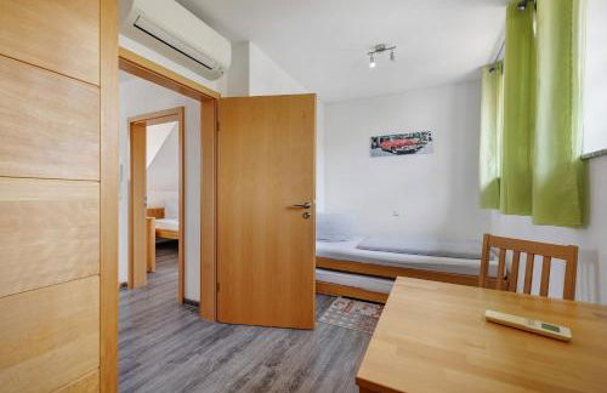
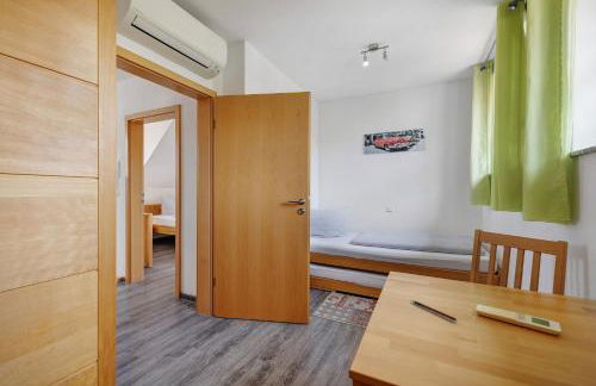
+ pen (432, 309)
